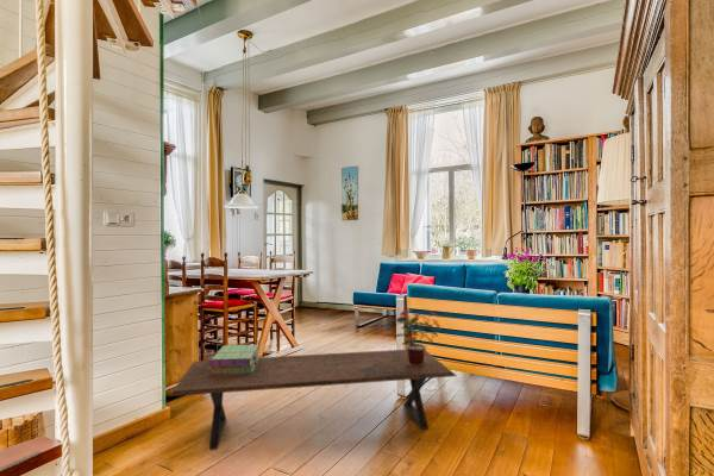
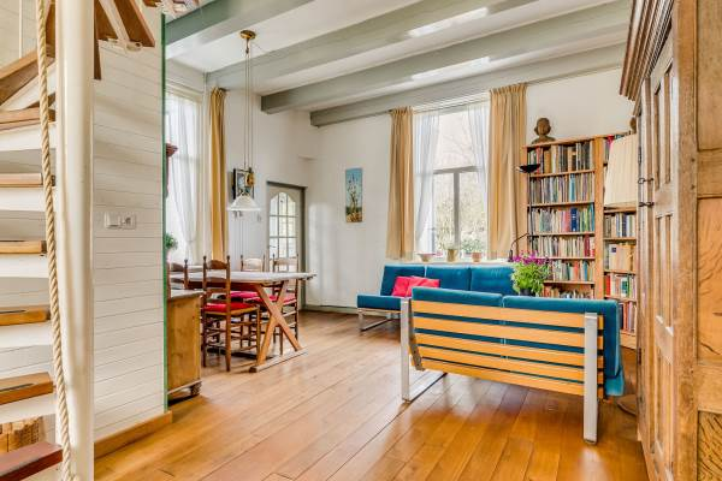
- coffee table (314, 386)
- stack of books (236, 357)
- potted flower (413, 334)
